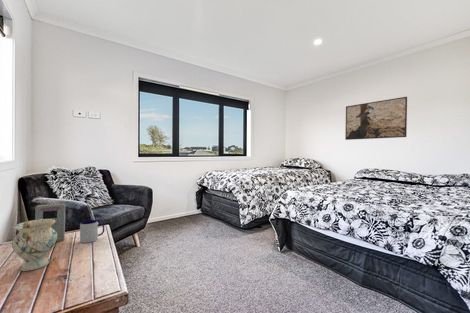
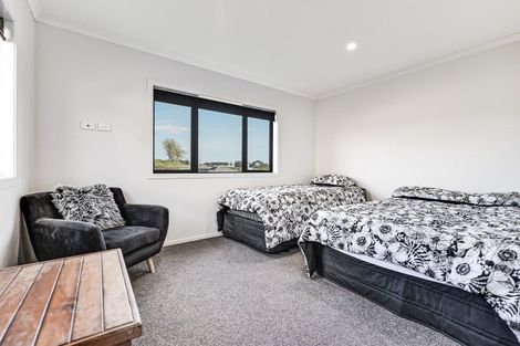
- vase (35, 244)
- mug (92, 230)
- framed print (373, 120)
- book (52, 225)
